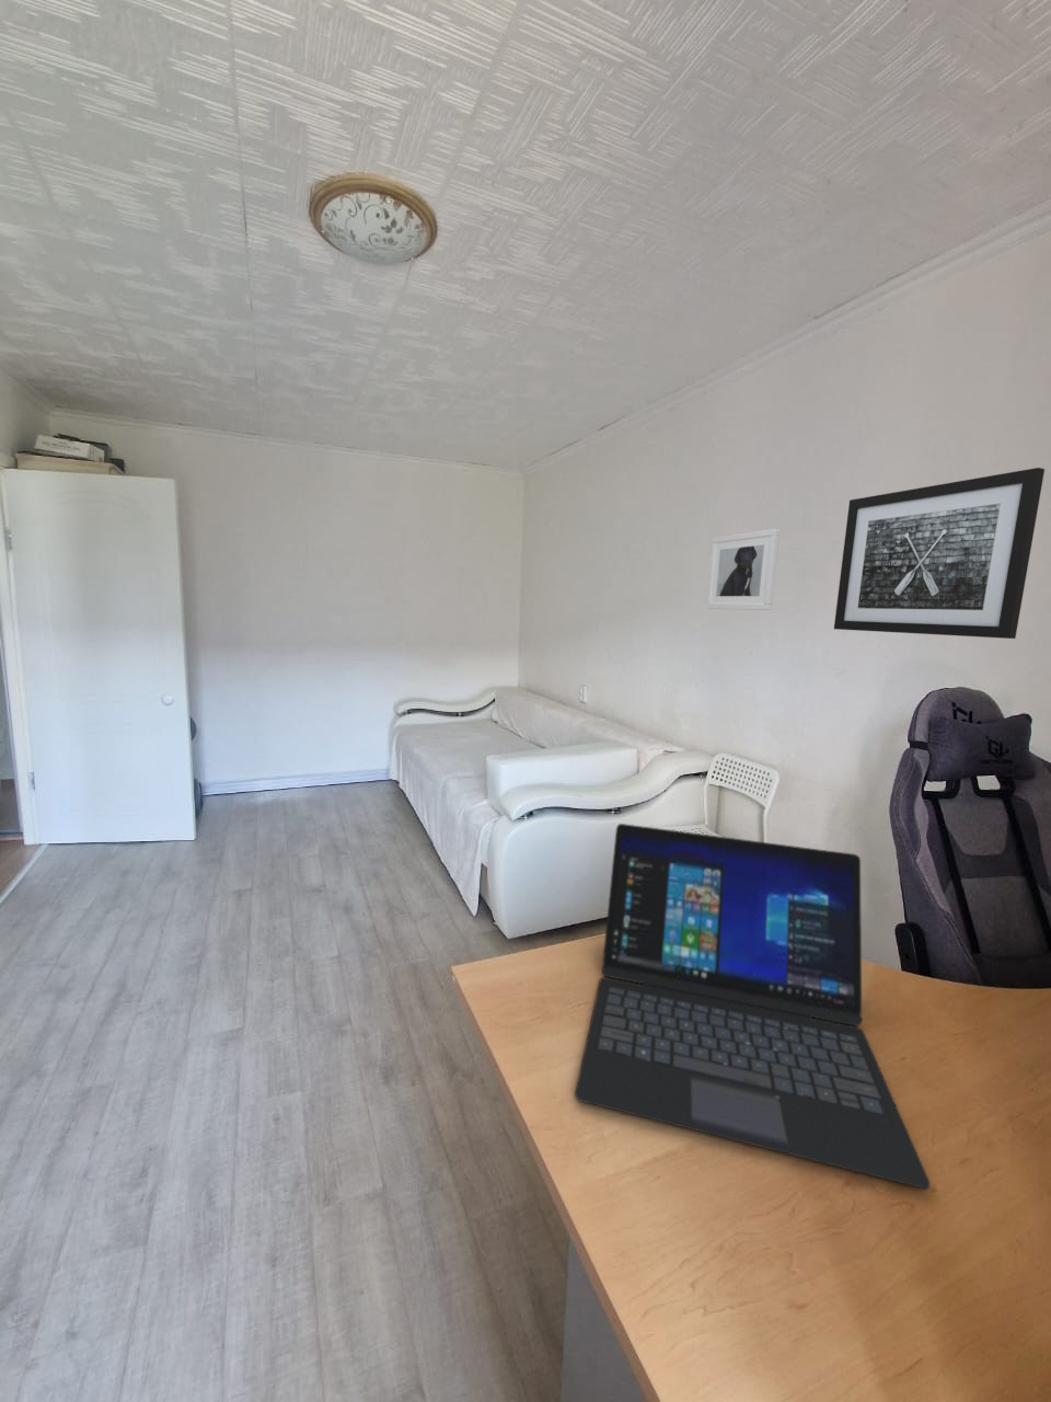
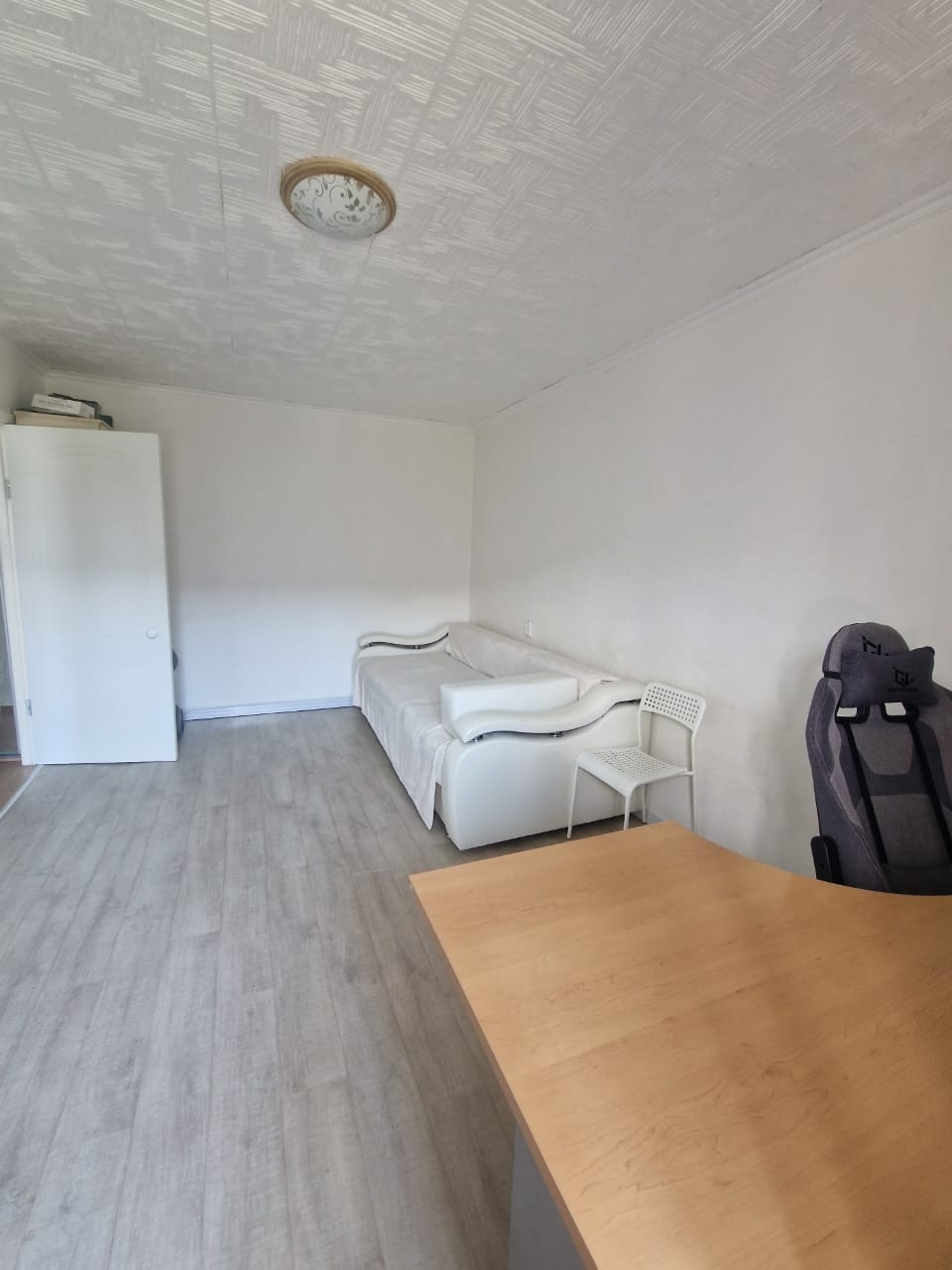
- laptop (734, 959)
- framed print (739, 572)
- wall art (923, 561)
